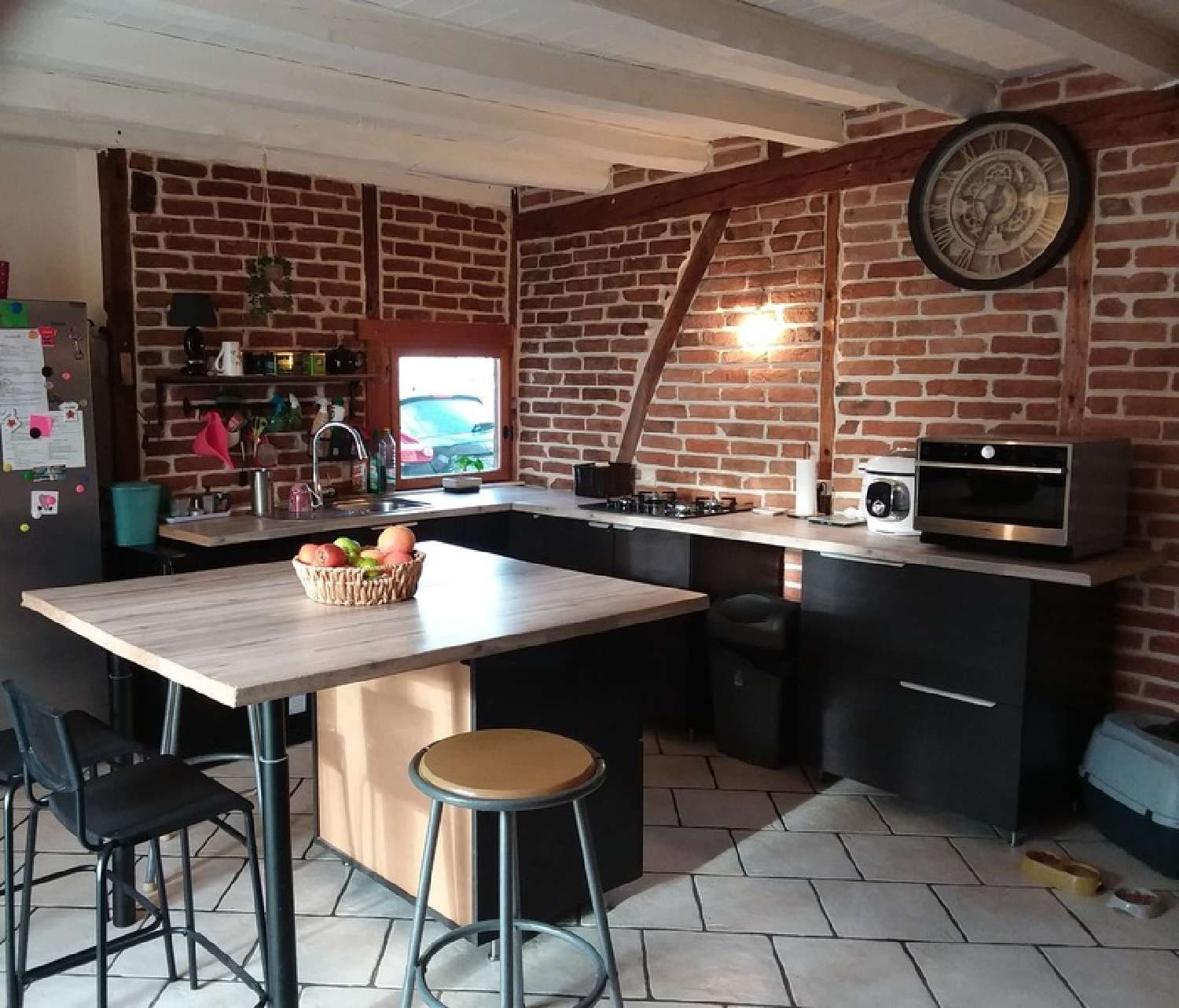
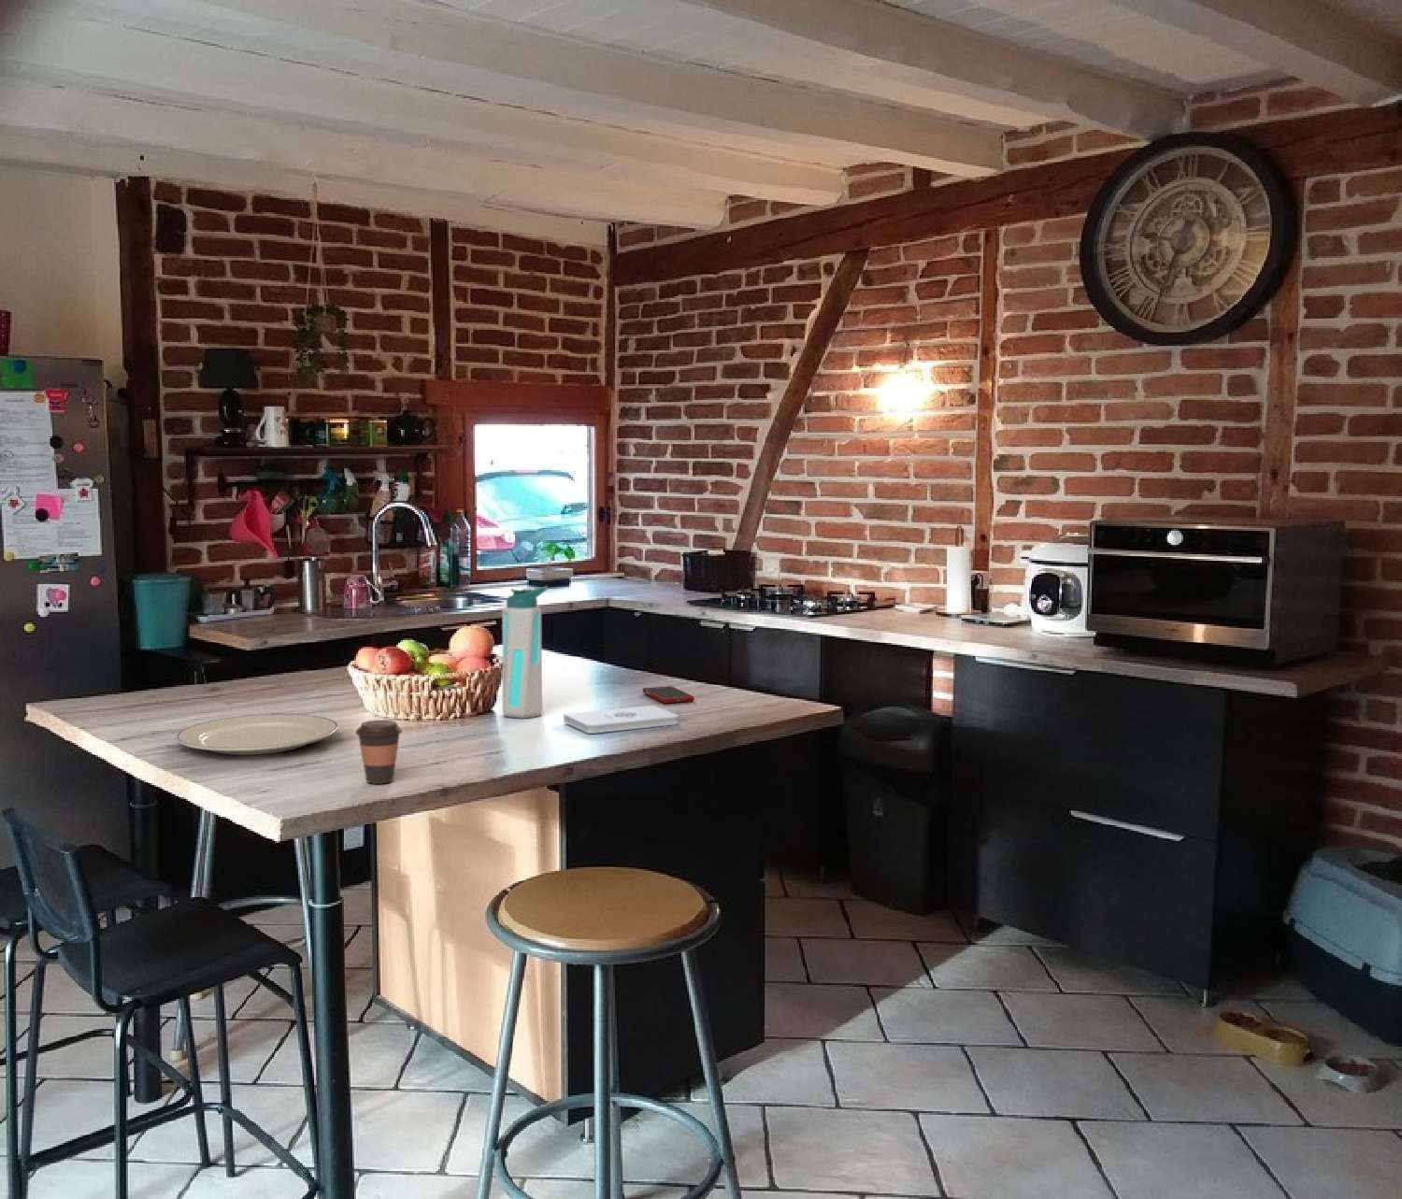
+ notepad (622, 718)
+ cell phone (667, 695)
+ water bottle (526, 651)
+ coffee cup (378, 752)
+ chinaware (259, 735)
